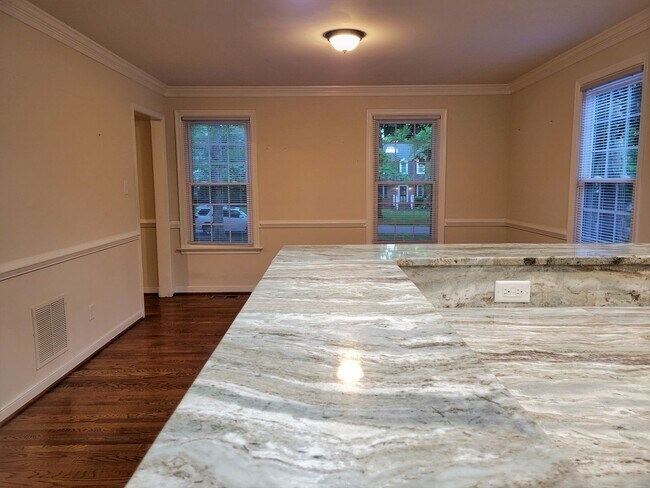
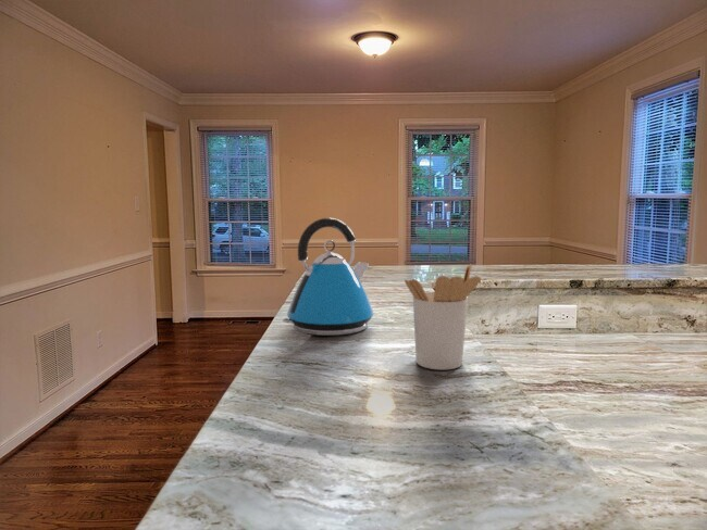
+ utensil holder (445, 316)
+ kettle (326, 273)
